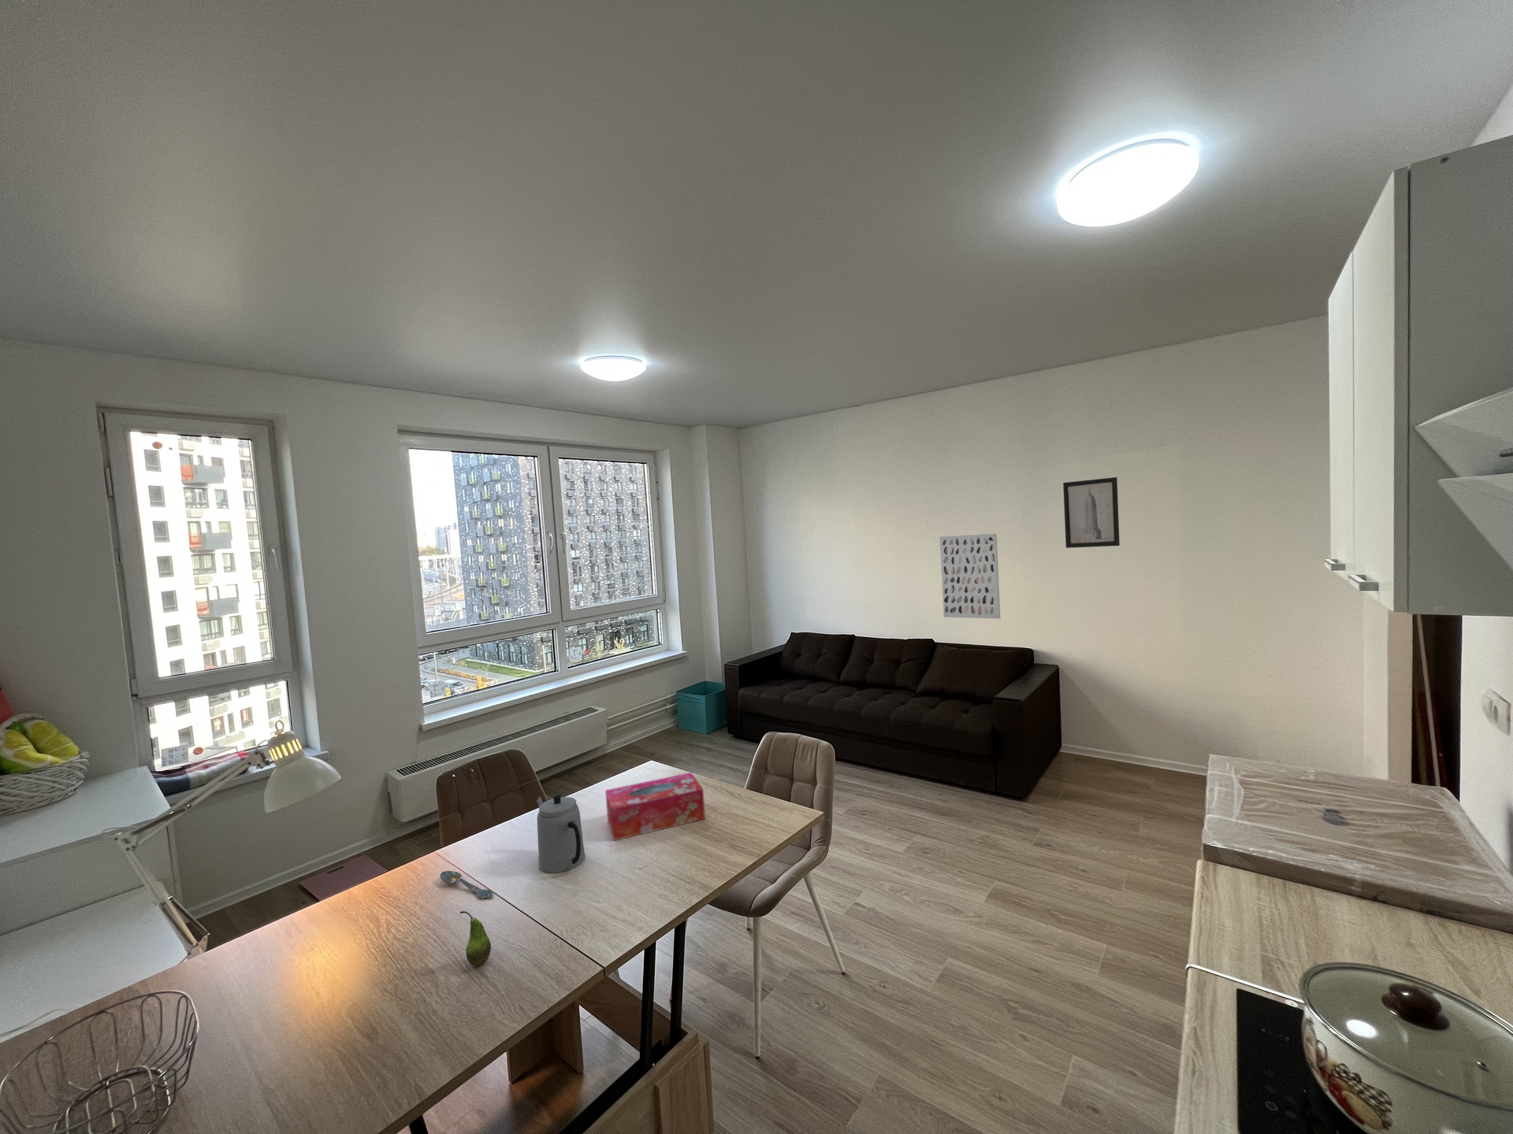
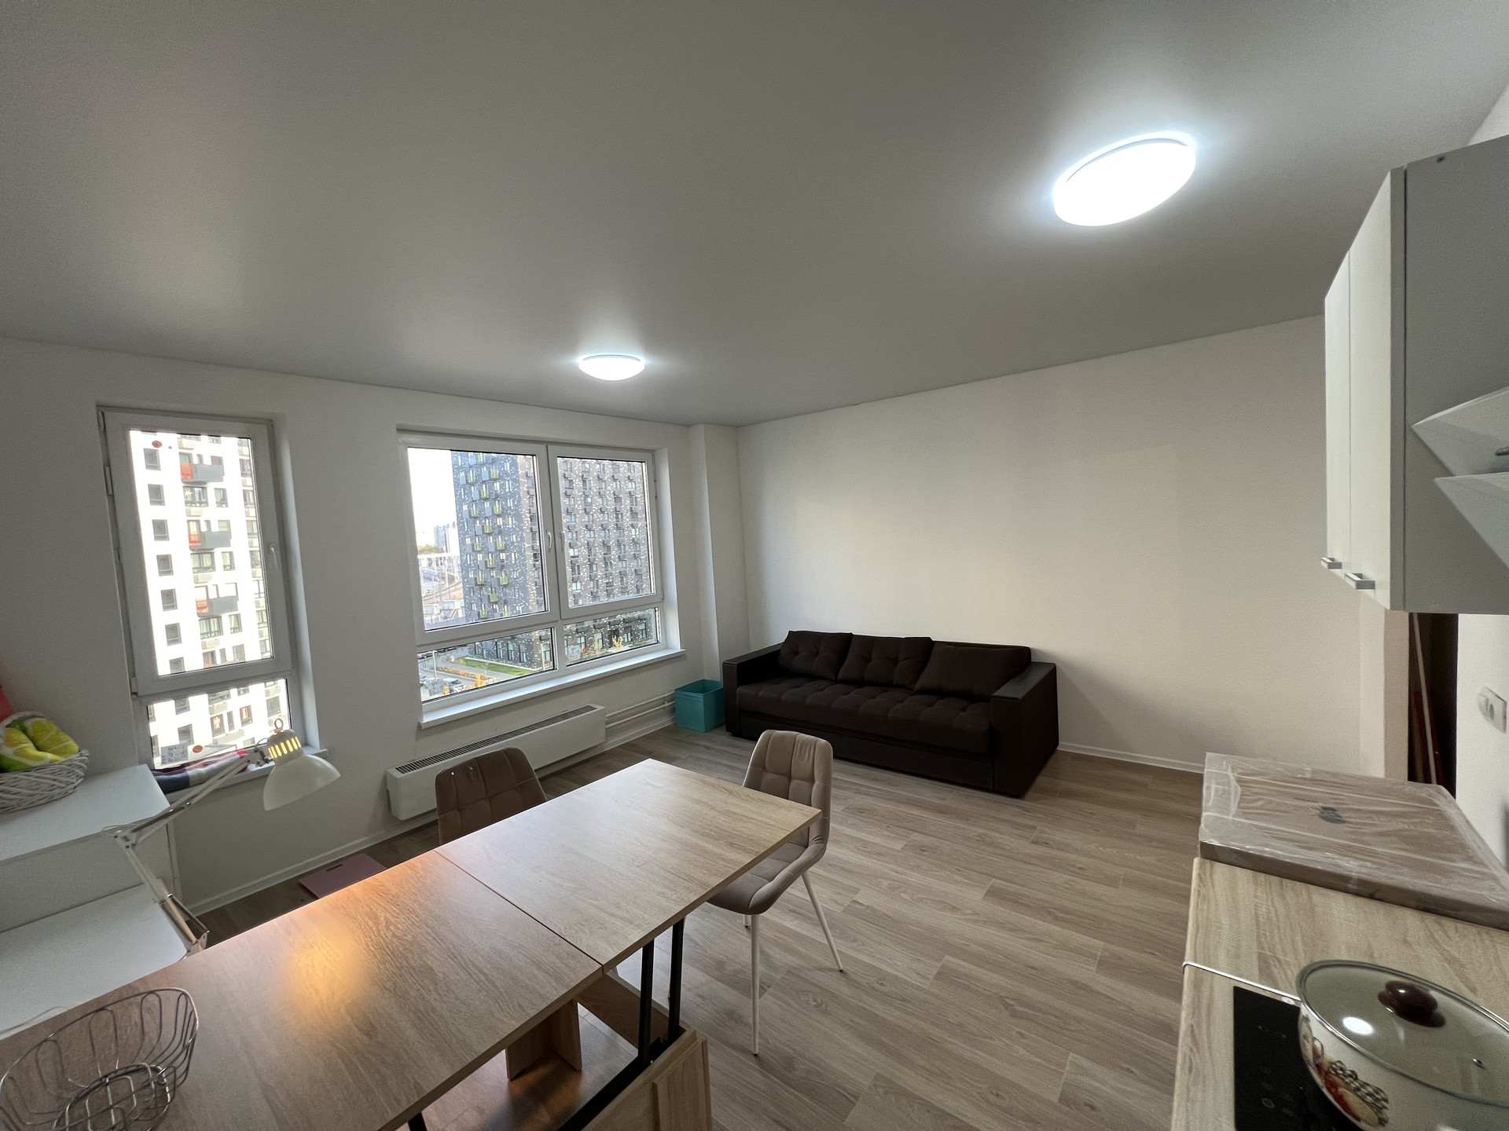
- wall art (1090, 513)
- spoon (467, 884)
- wall art (970, 577)
- tissue box (655, 804)
- fruit (477, 935)
- teapot (558, 827)
